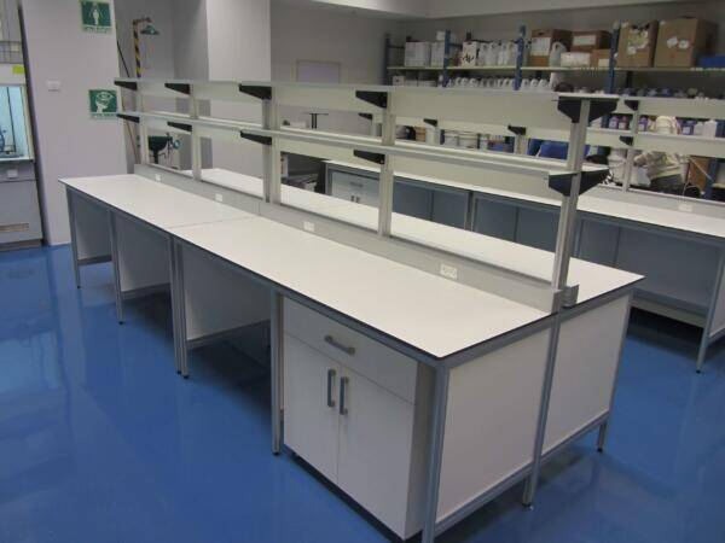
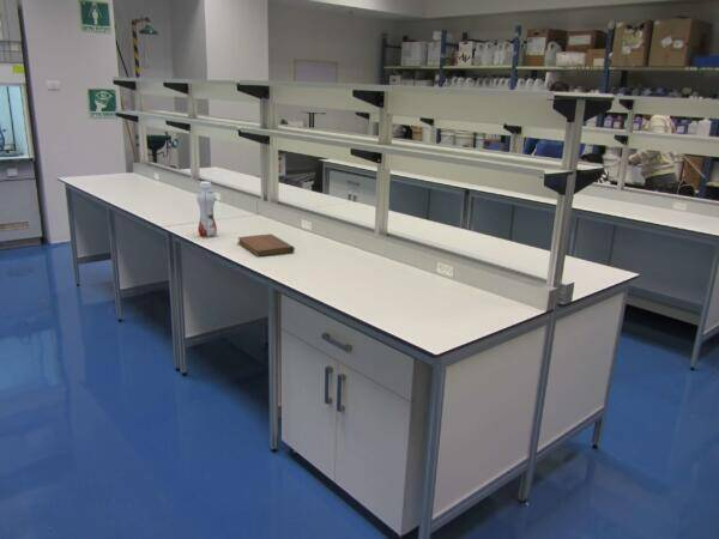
+ notebook (265, 244)
+ beverage bottle (206, 208)
